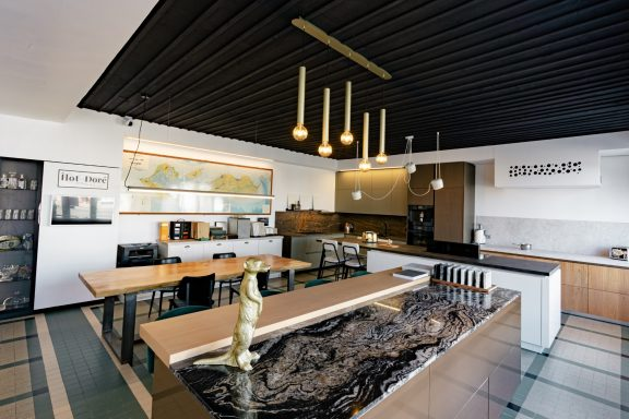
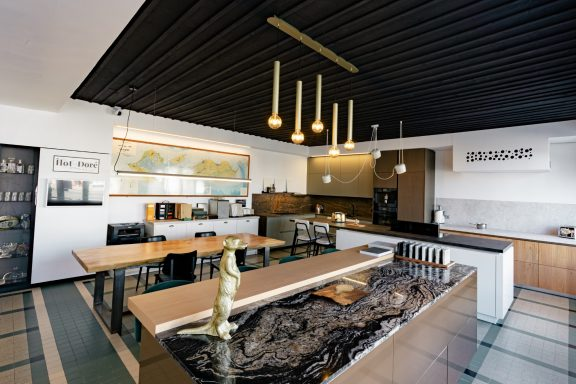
+ cutting board (341, 290)
